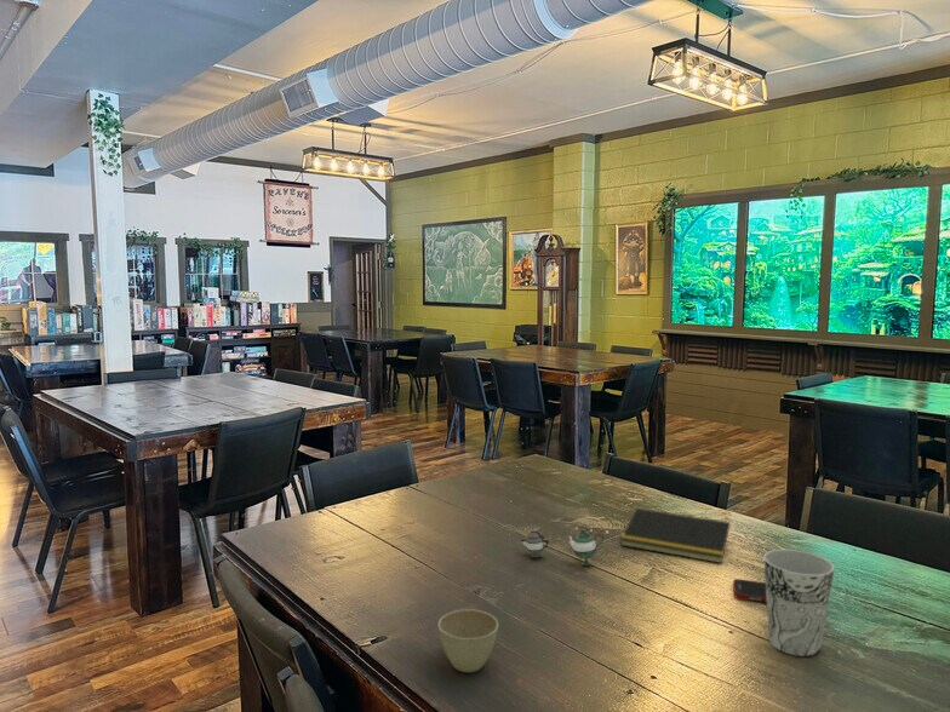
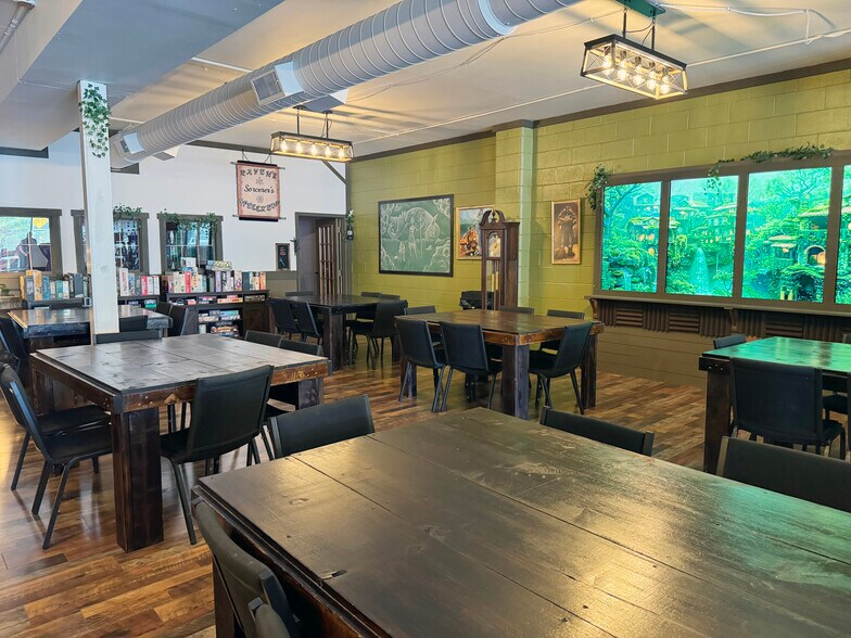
- teapot (570, 542)
- flower pot (468, 643)
- cell phone (766, 596)
- notepad (675, 533)
- cup (796, 603)
